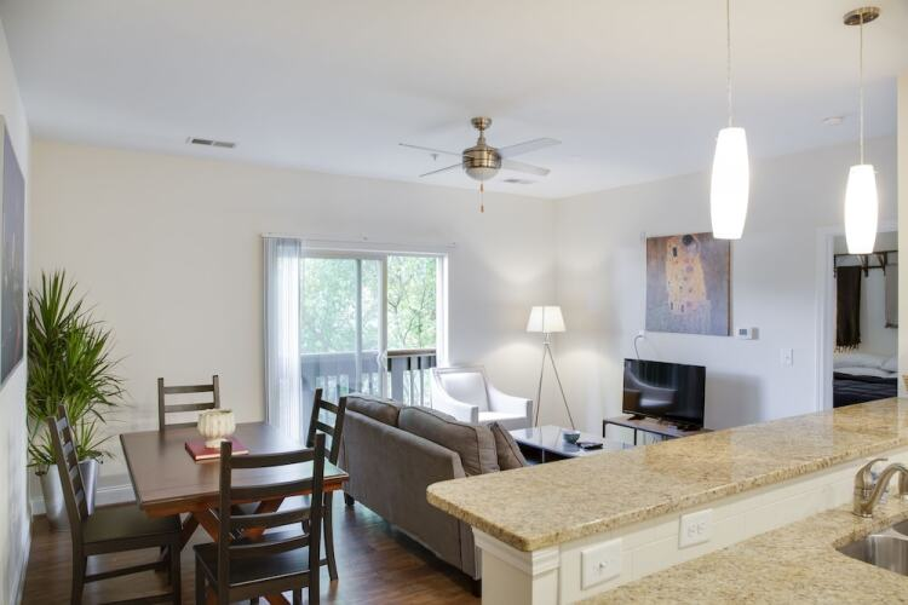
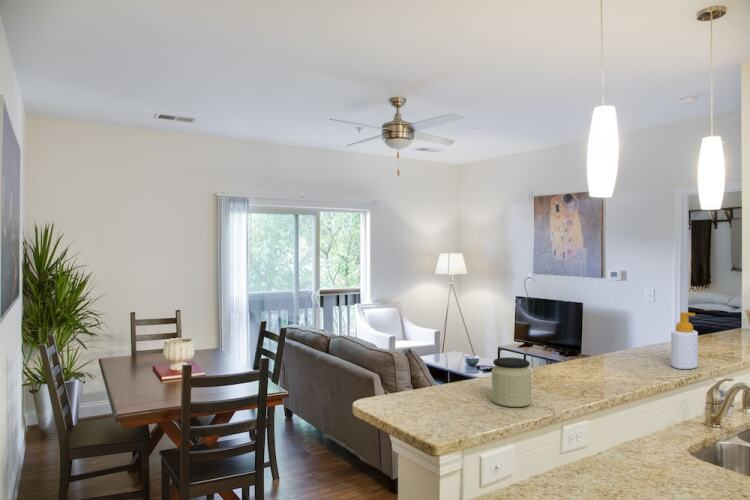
+ jar (511, 381)
+ soap bottle (684, 339)
